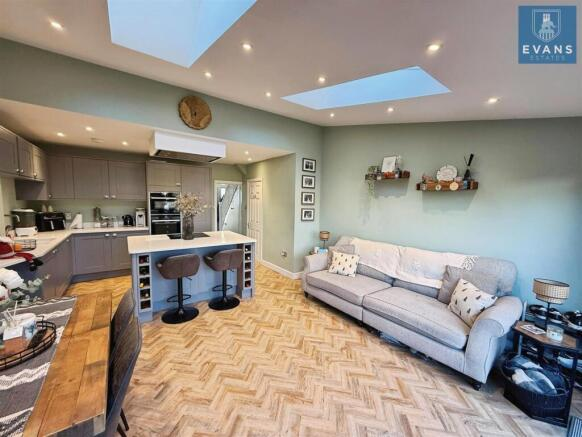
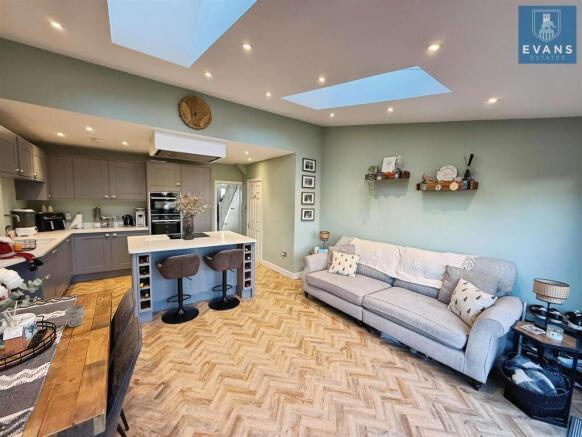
+ mug (76, 314)
